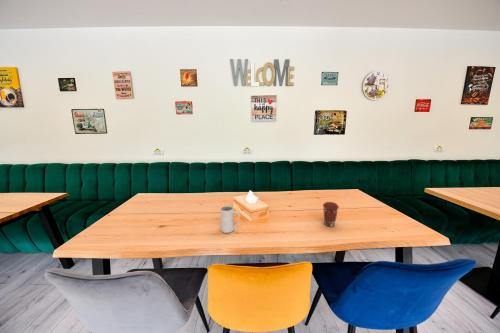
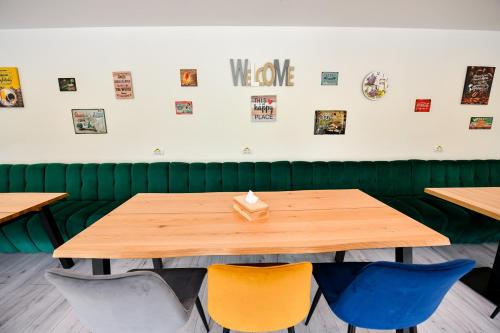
- coffee cup (330, 214)
- mug (230, 219)
